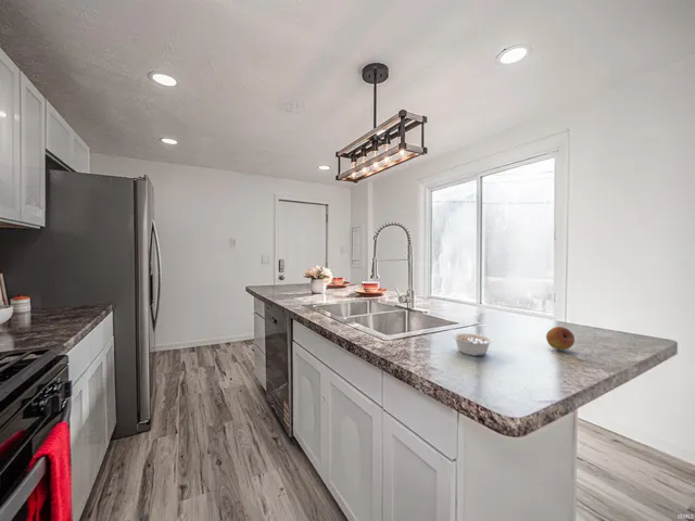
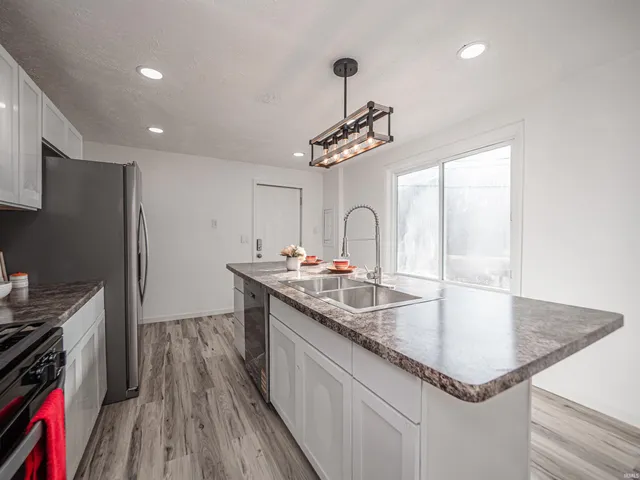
- legume (472, 343)
- fruit (559, 338)
